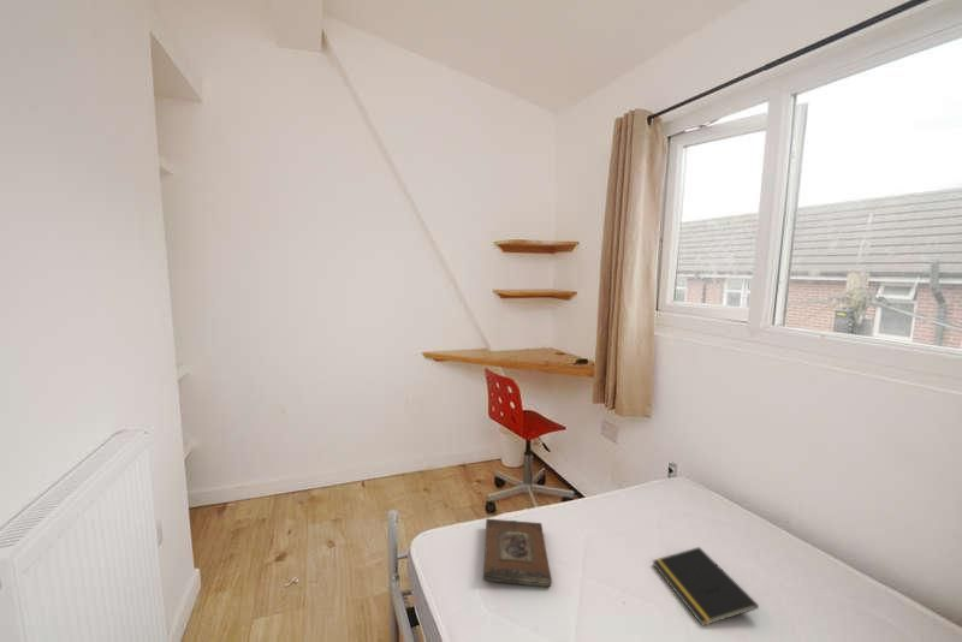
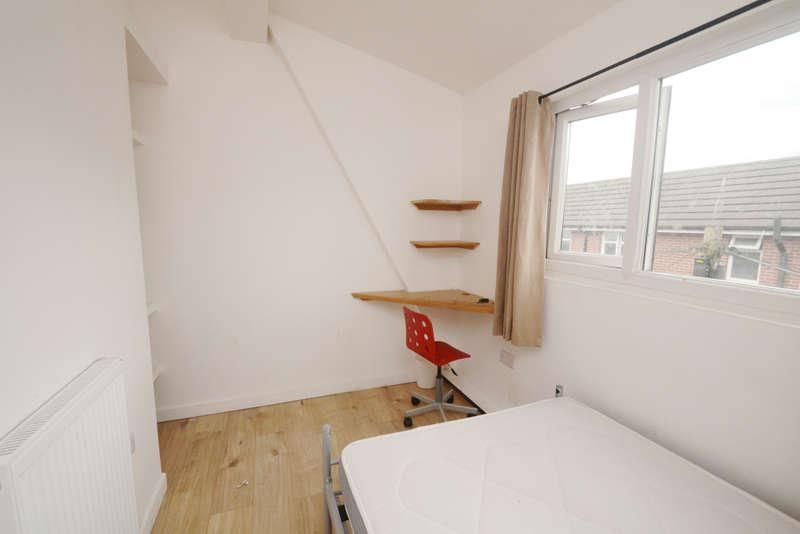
- book (515, 548)
- notepad (700, 582)
